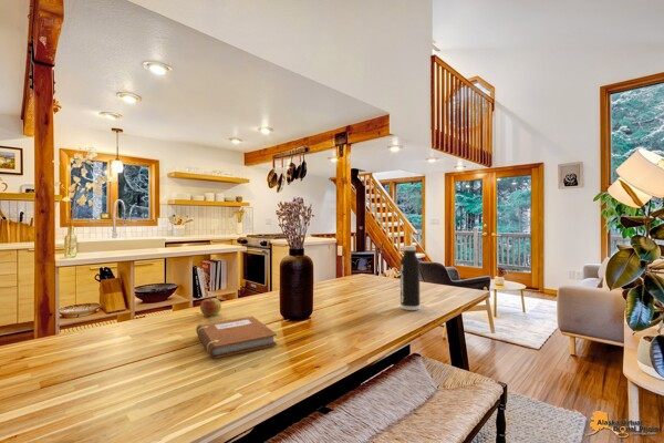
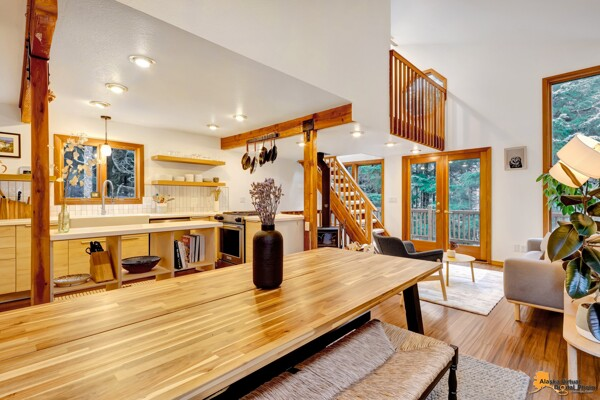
- water bottle (409, 277)
- notebook (234, 333)
- apple (210, 306)
